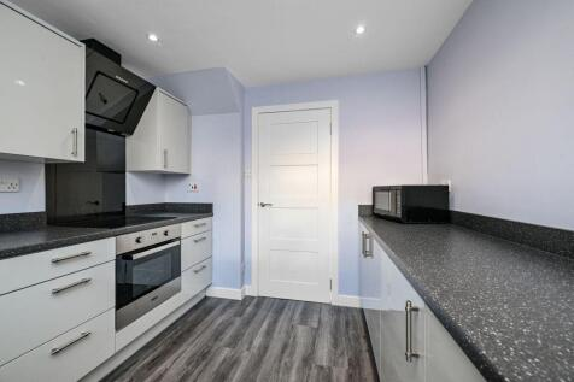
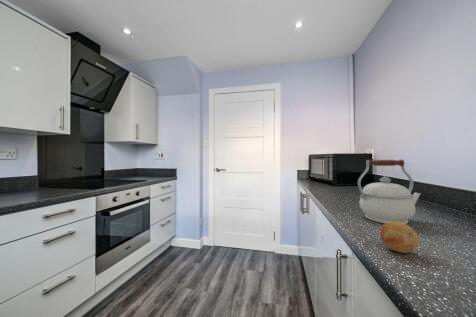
+ kettle (389, 189)
+ fruit (398, 236)
